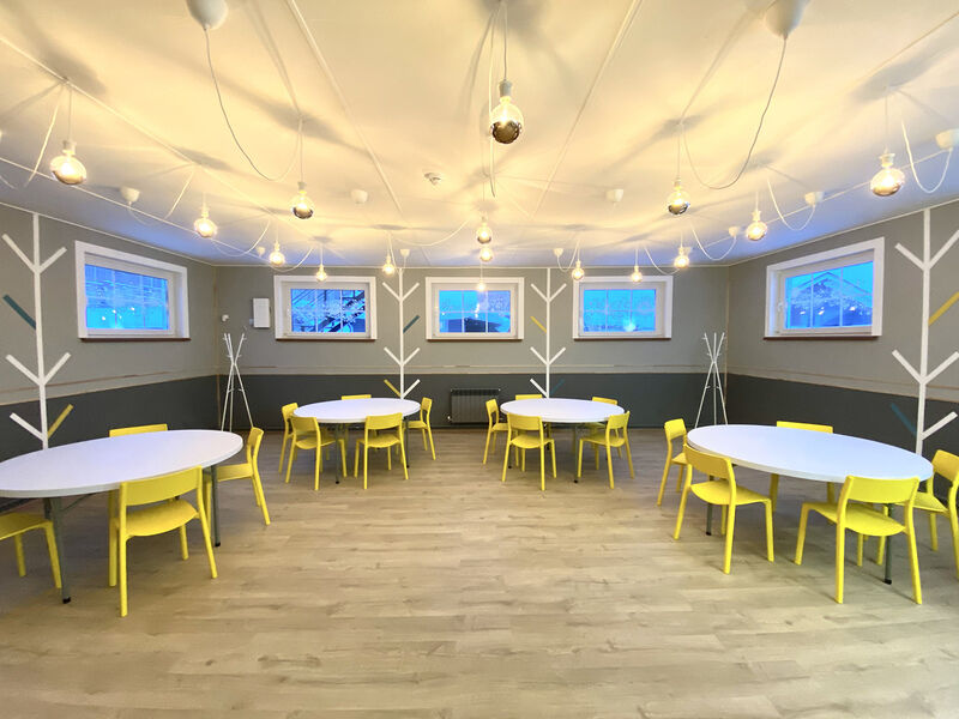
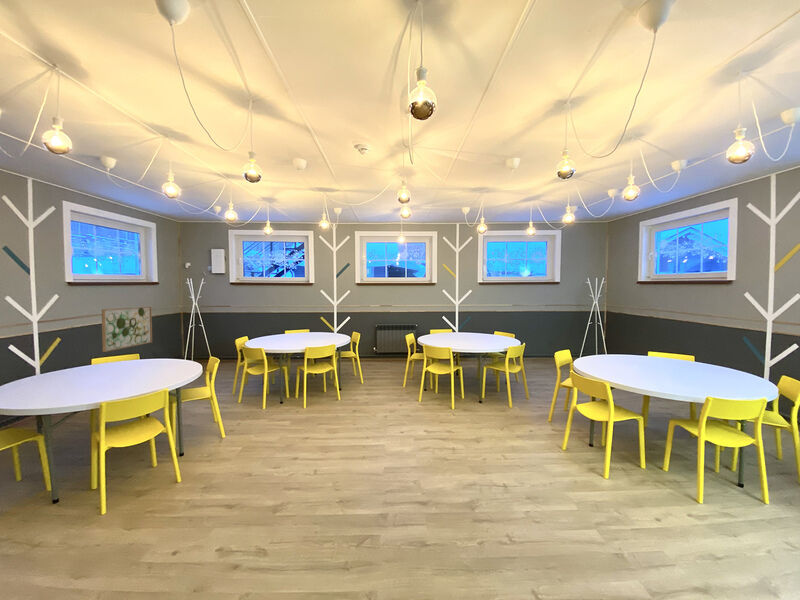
+ wall art (129, 327)
